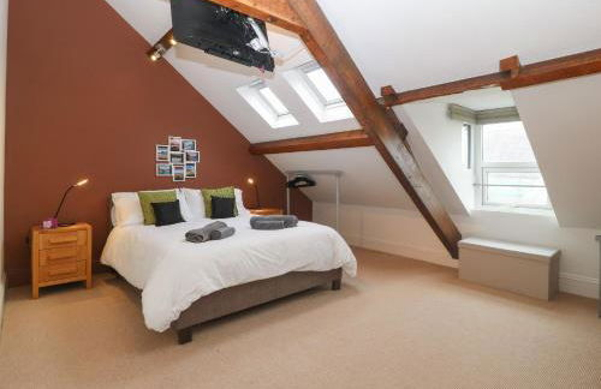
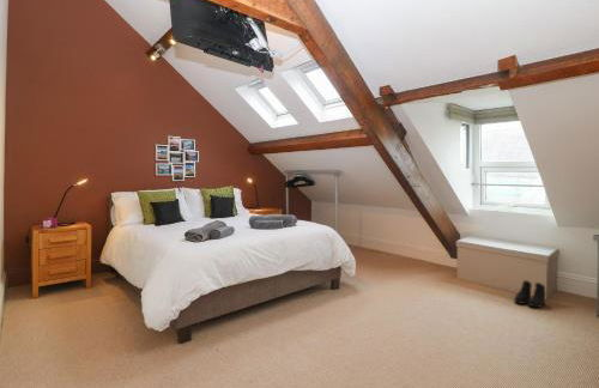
+ boots (530, 292)
